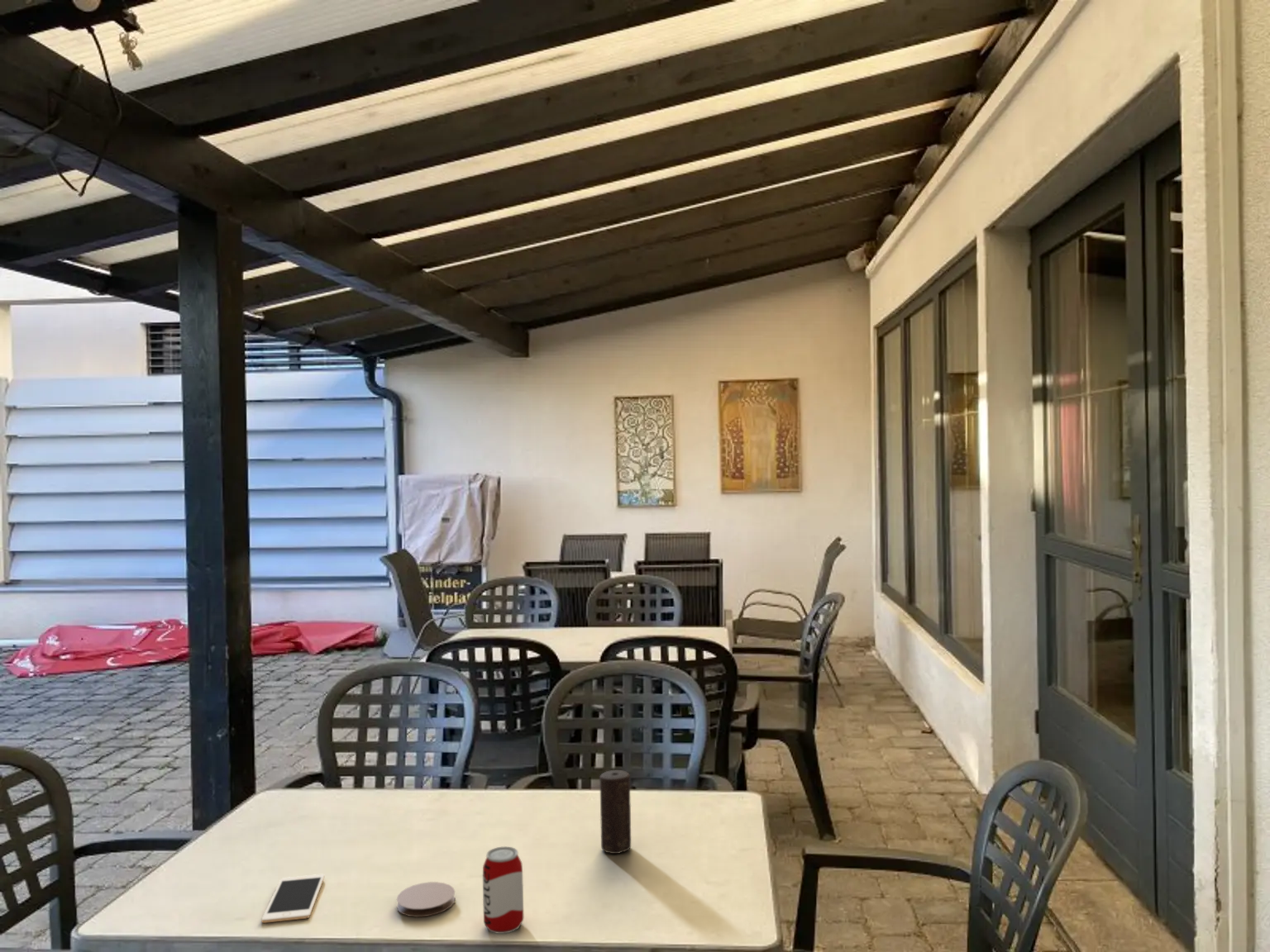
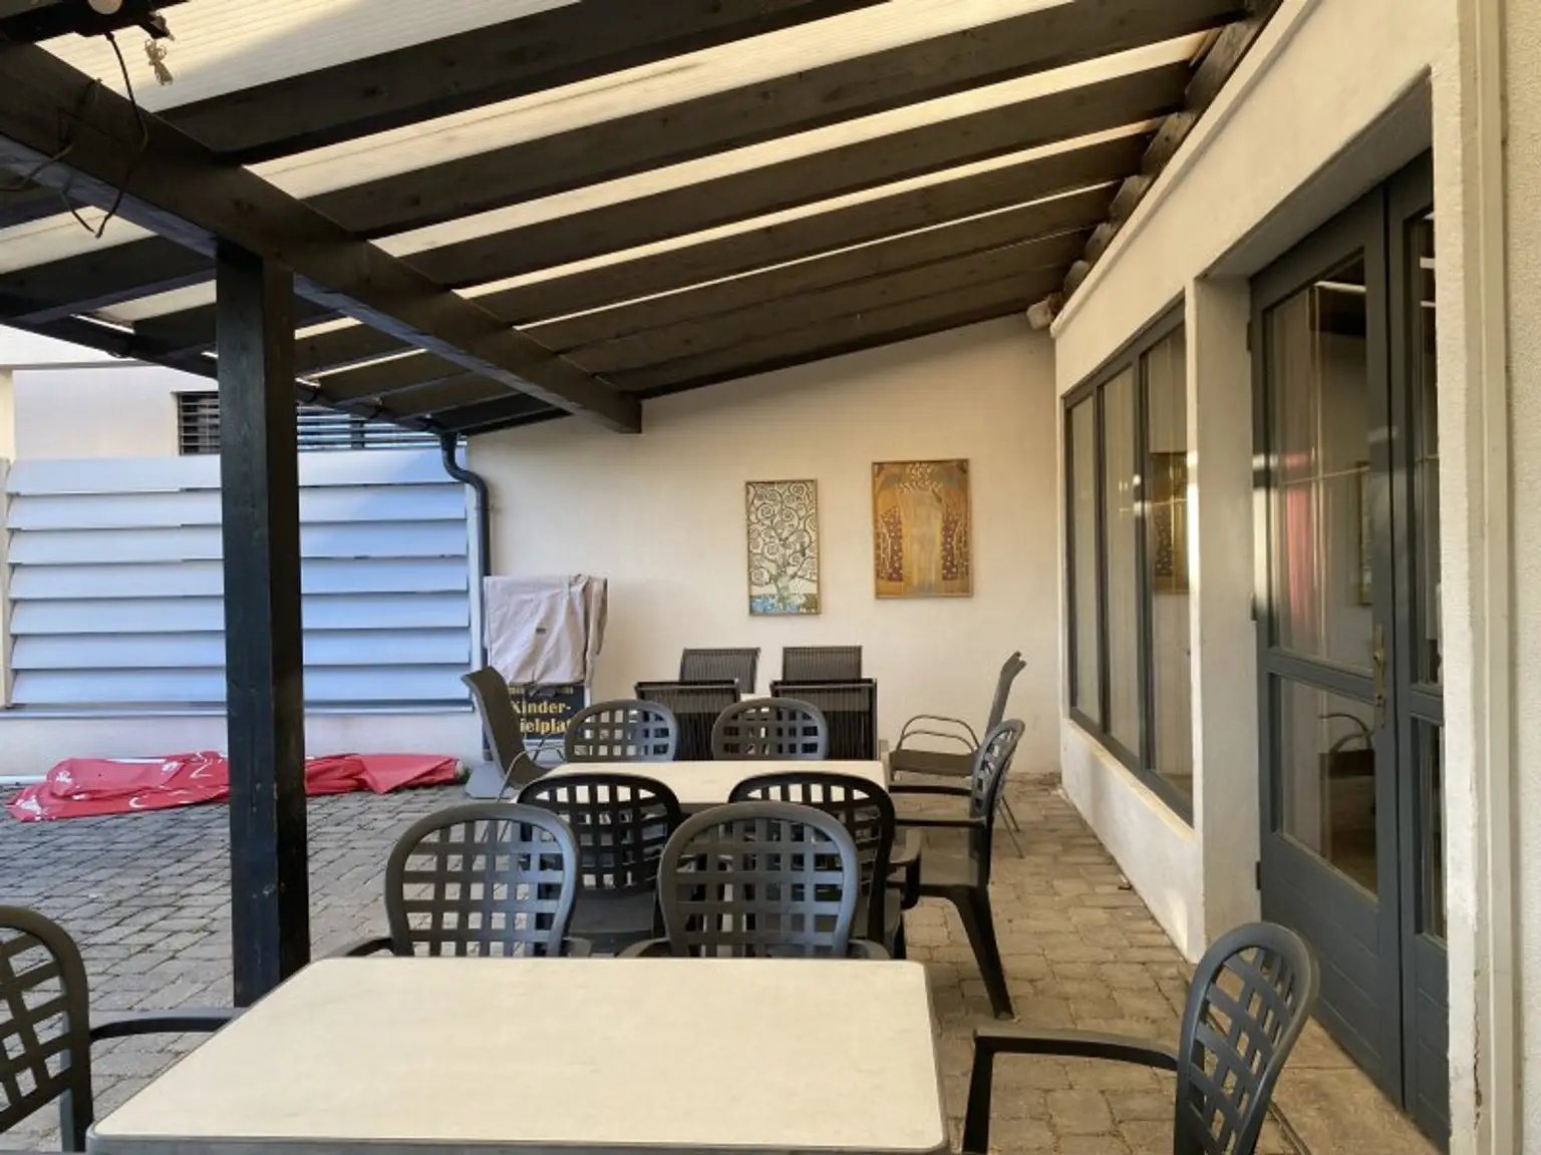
- coaster (426, 898)
- cell phone (294, 897)
- beverage can (503, 888)
- candle (615, 811)
